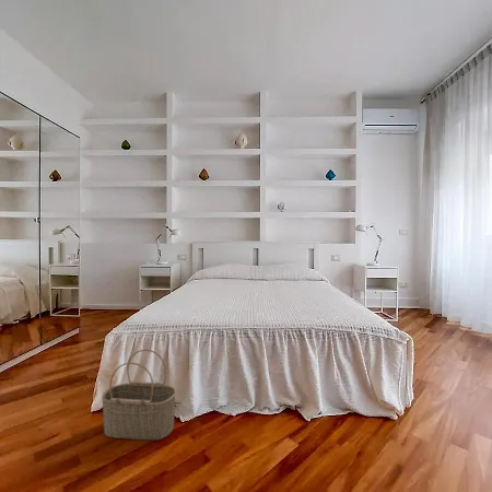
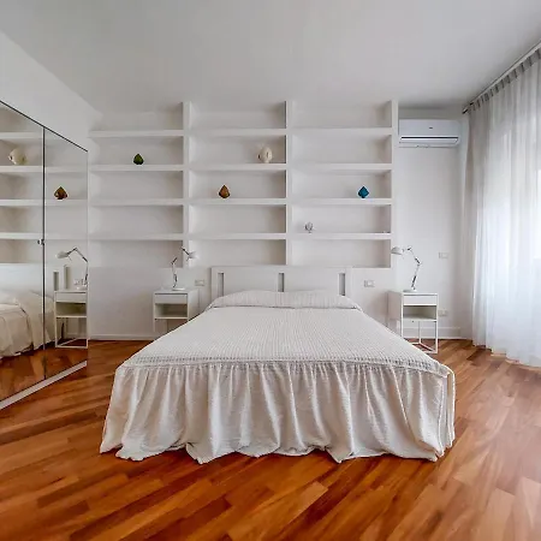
- wicker basket (139, 391)
